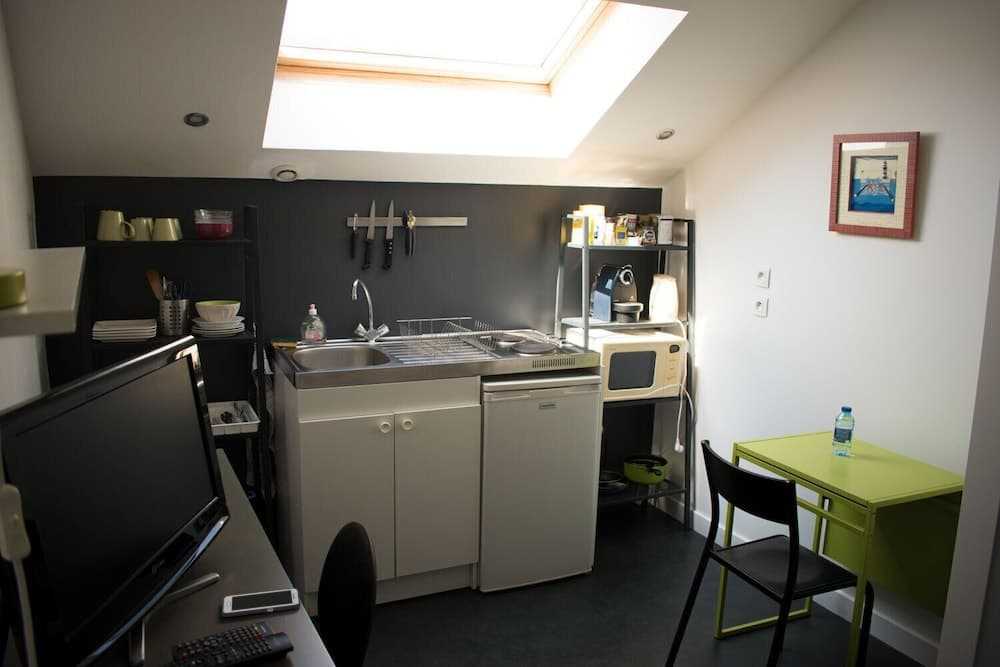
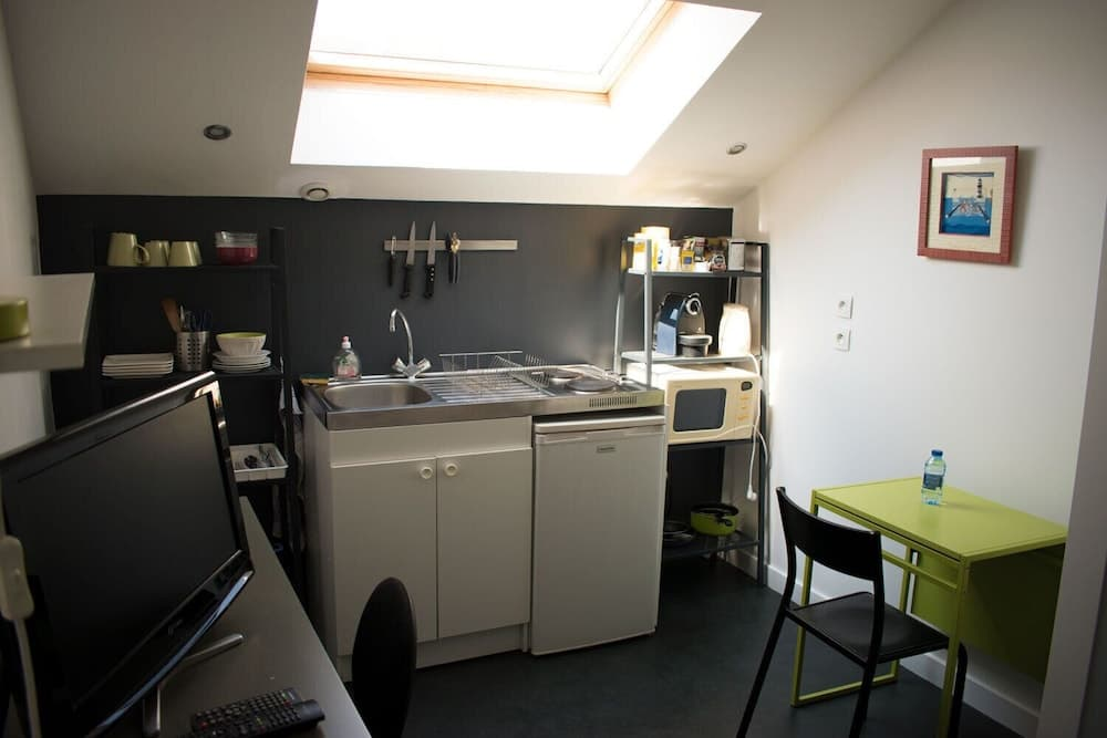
- cell phone (261, 602)
